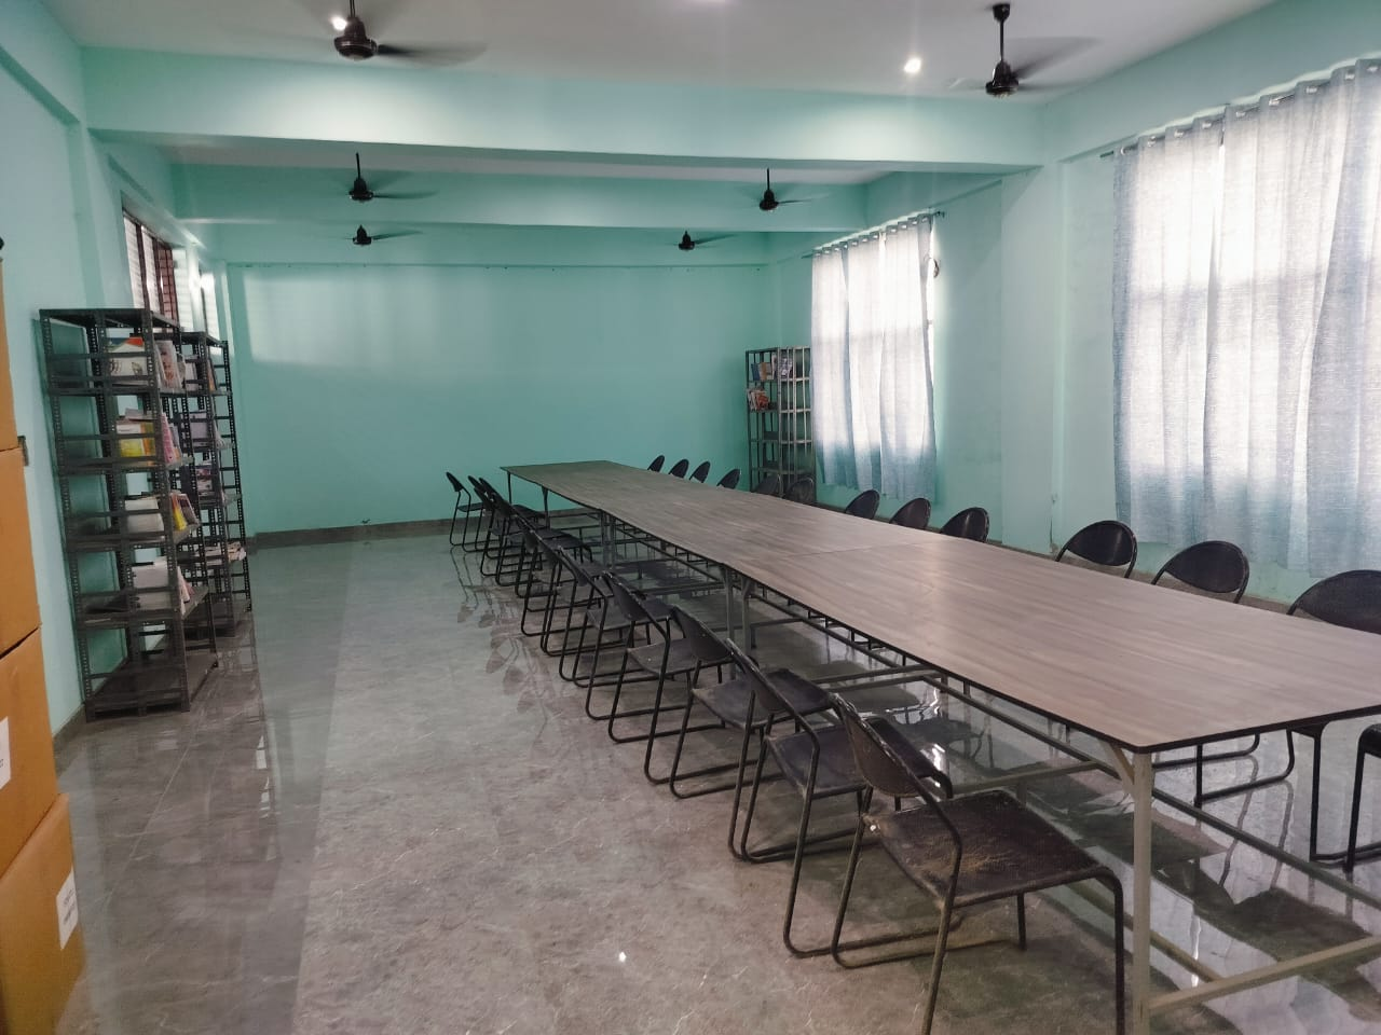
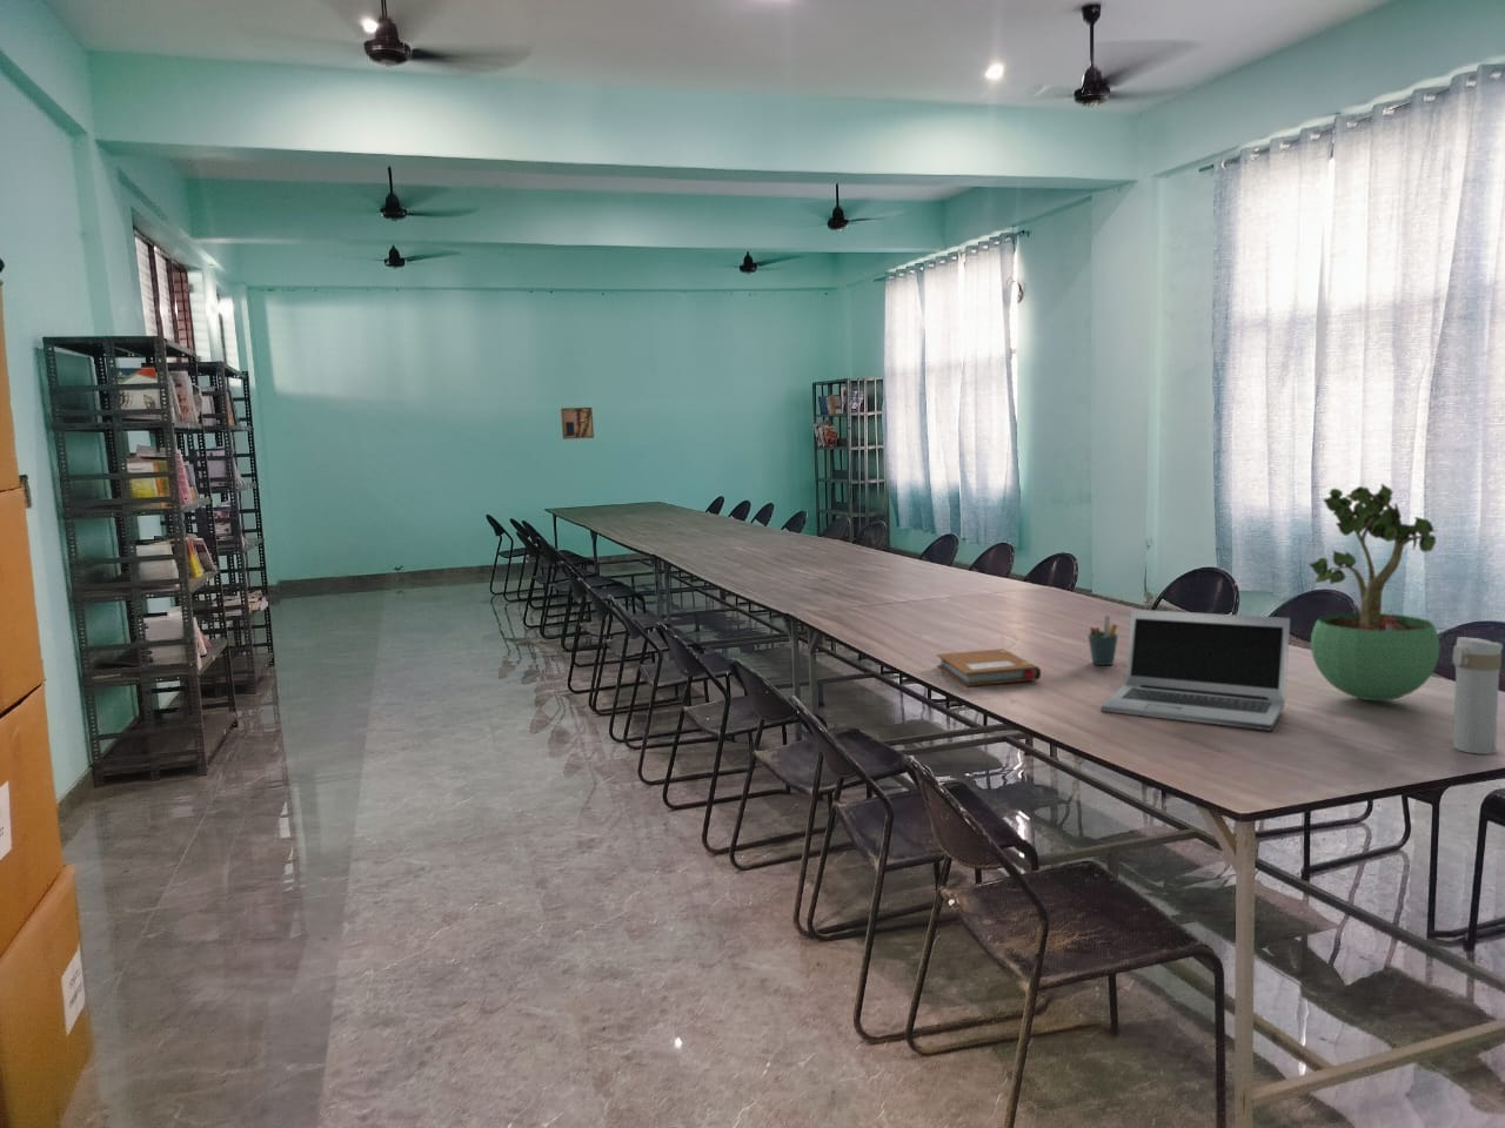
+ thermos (1474, 693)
+ wall art (577, 423)
+ potted plant (1379, 592)
+ notebook (987, 666)
+ laptop (1195, 664)
+ pen holder (1103, 640)
